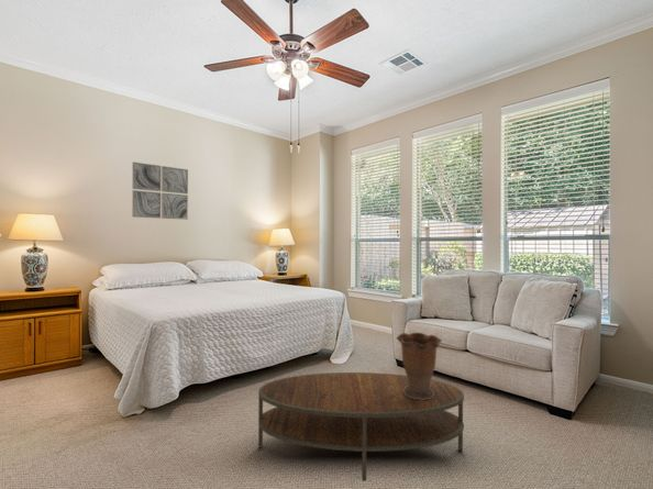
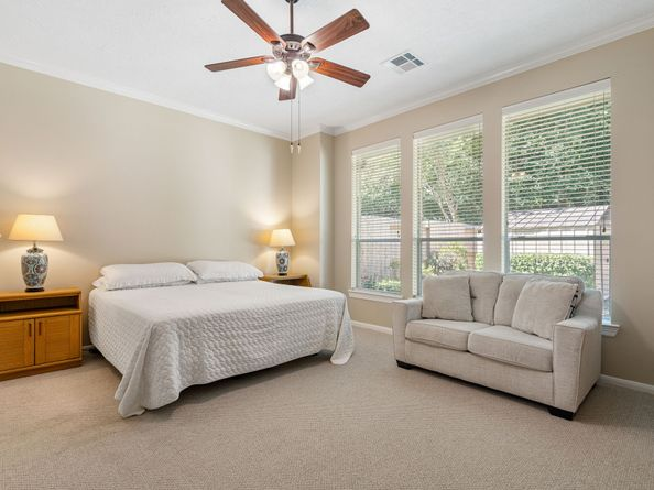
- vase (419, 364)
- coffee table (359, 419)
- wall art (161, 192)
